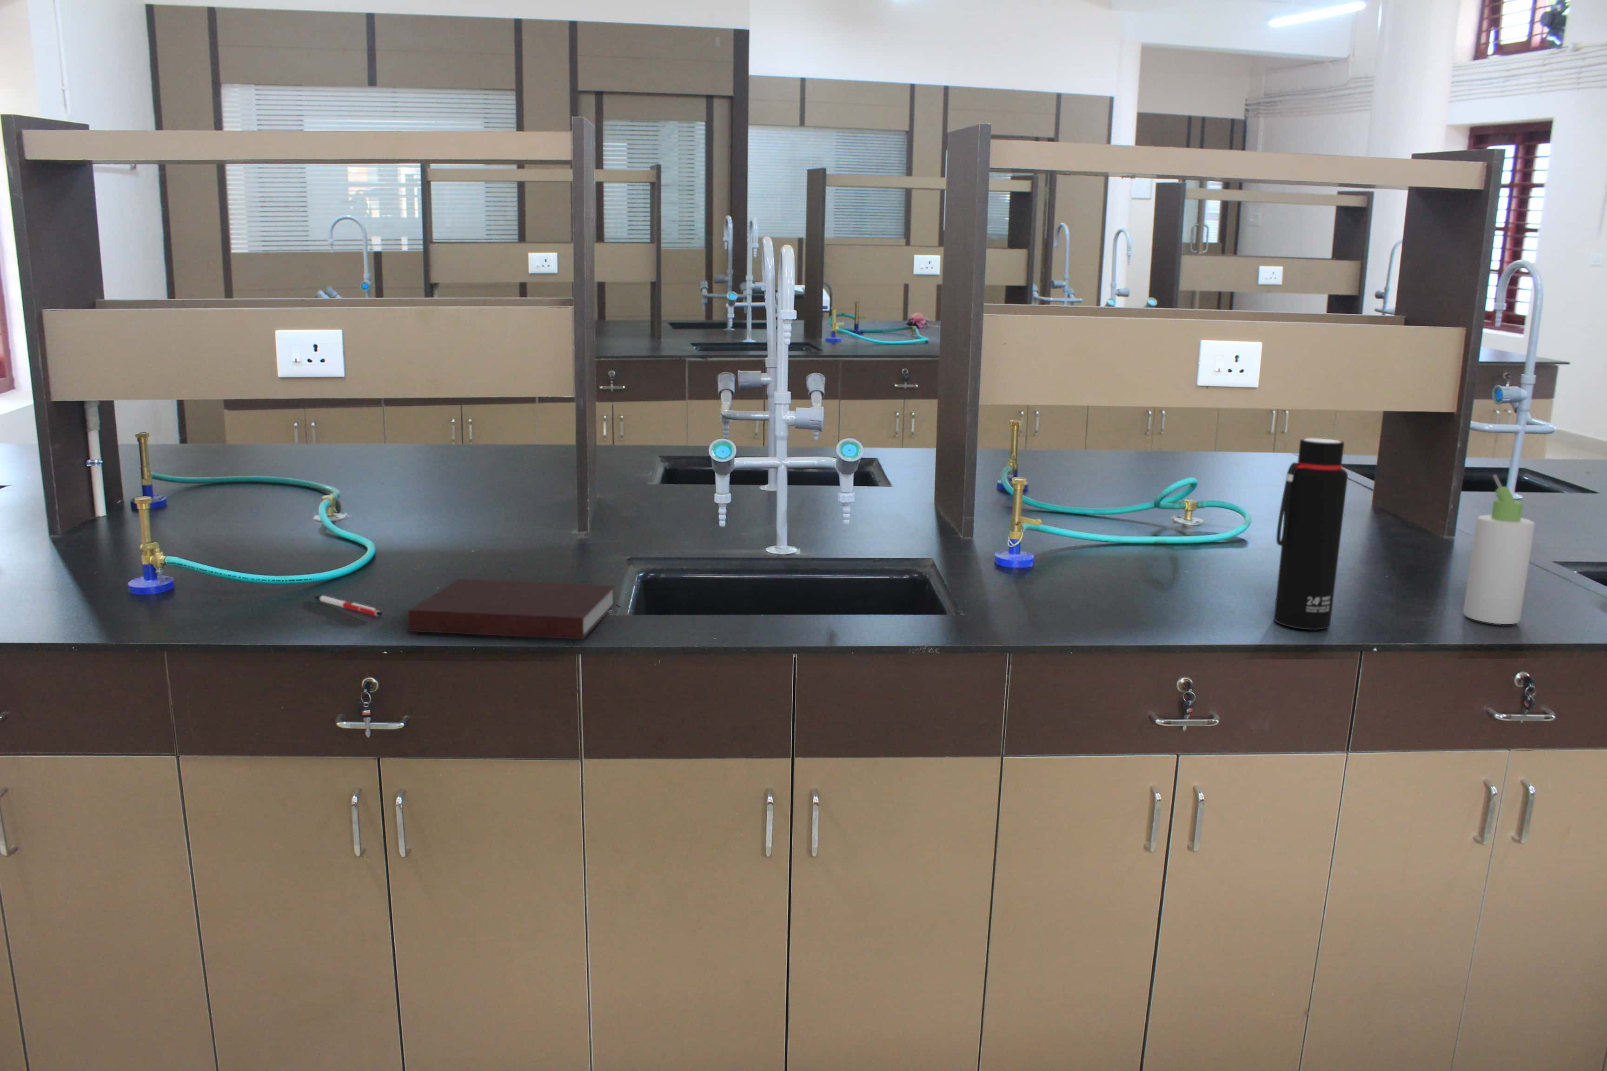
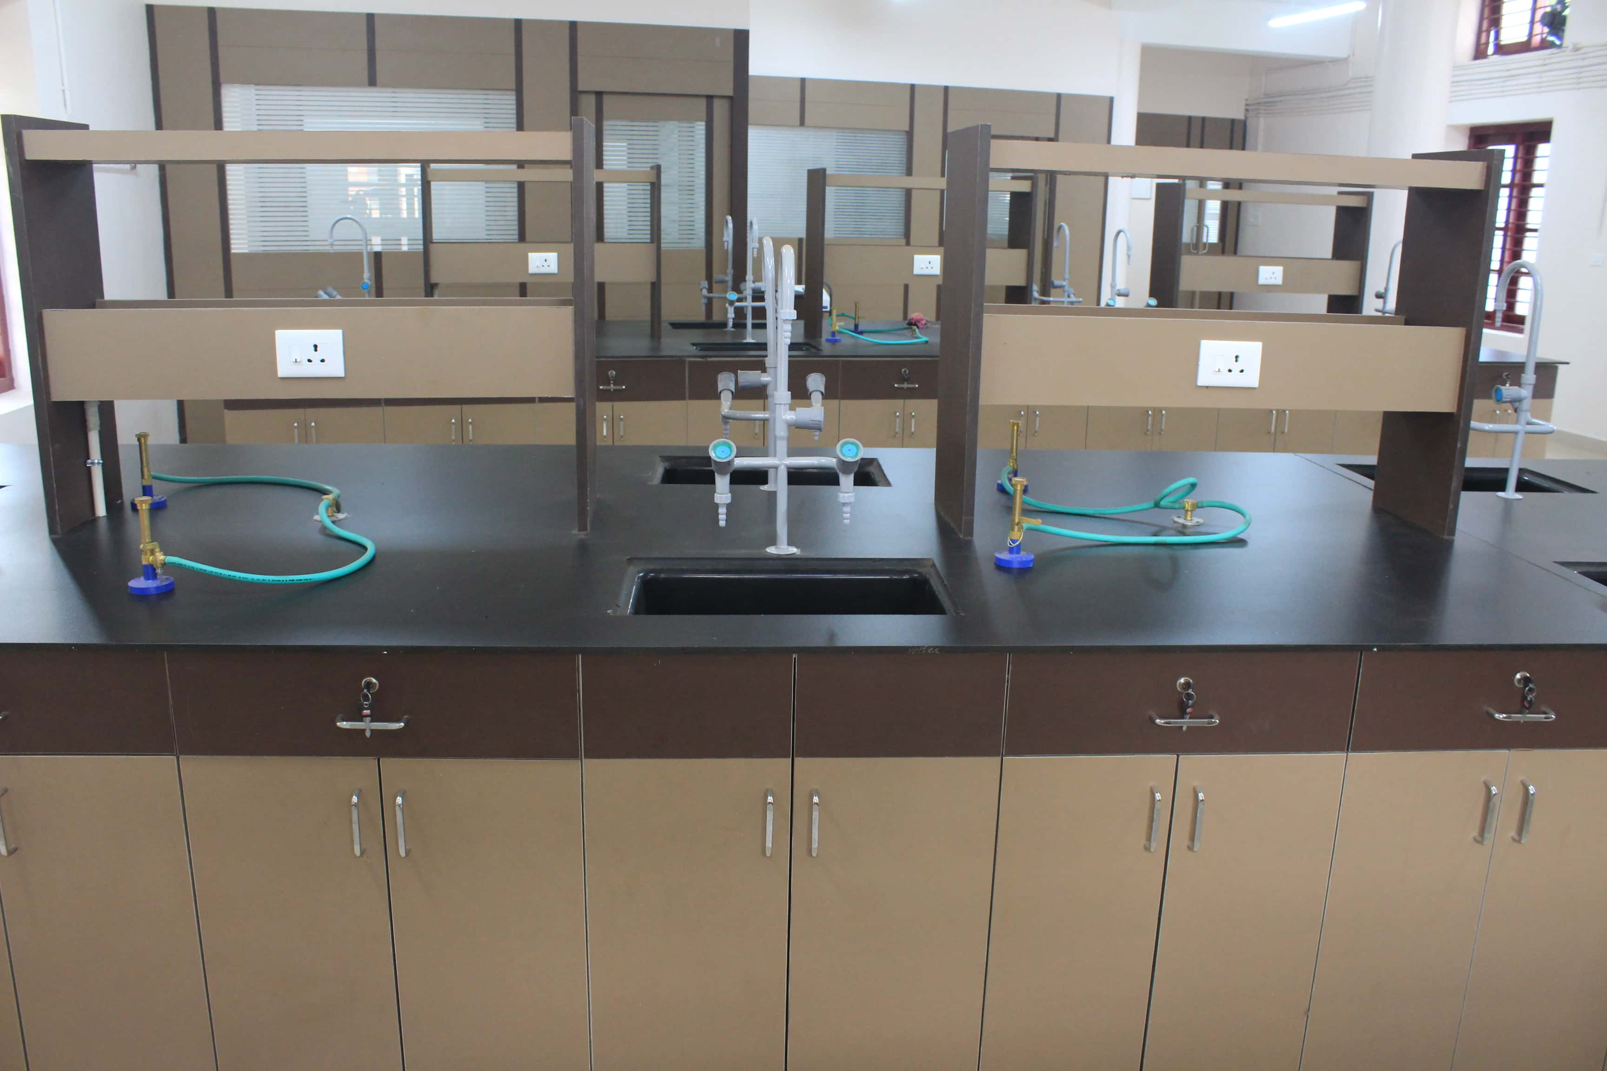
- notebook (517, 607)
- bottle (1498, 549)
- water bottle (1307, 533)
- pen (346, 605)
